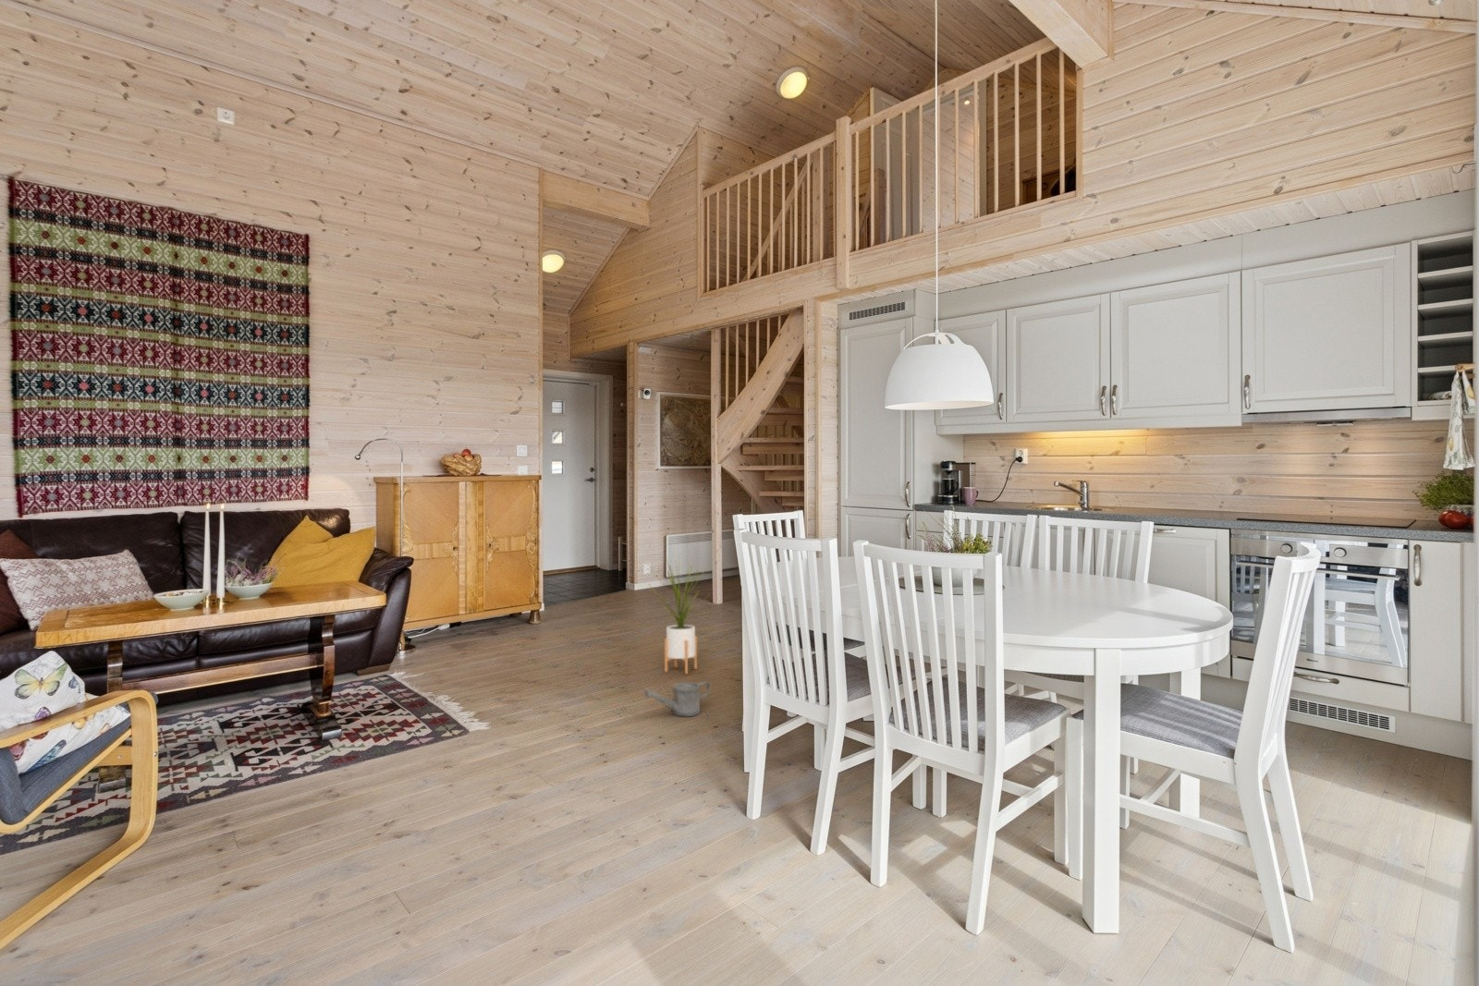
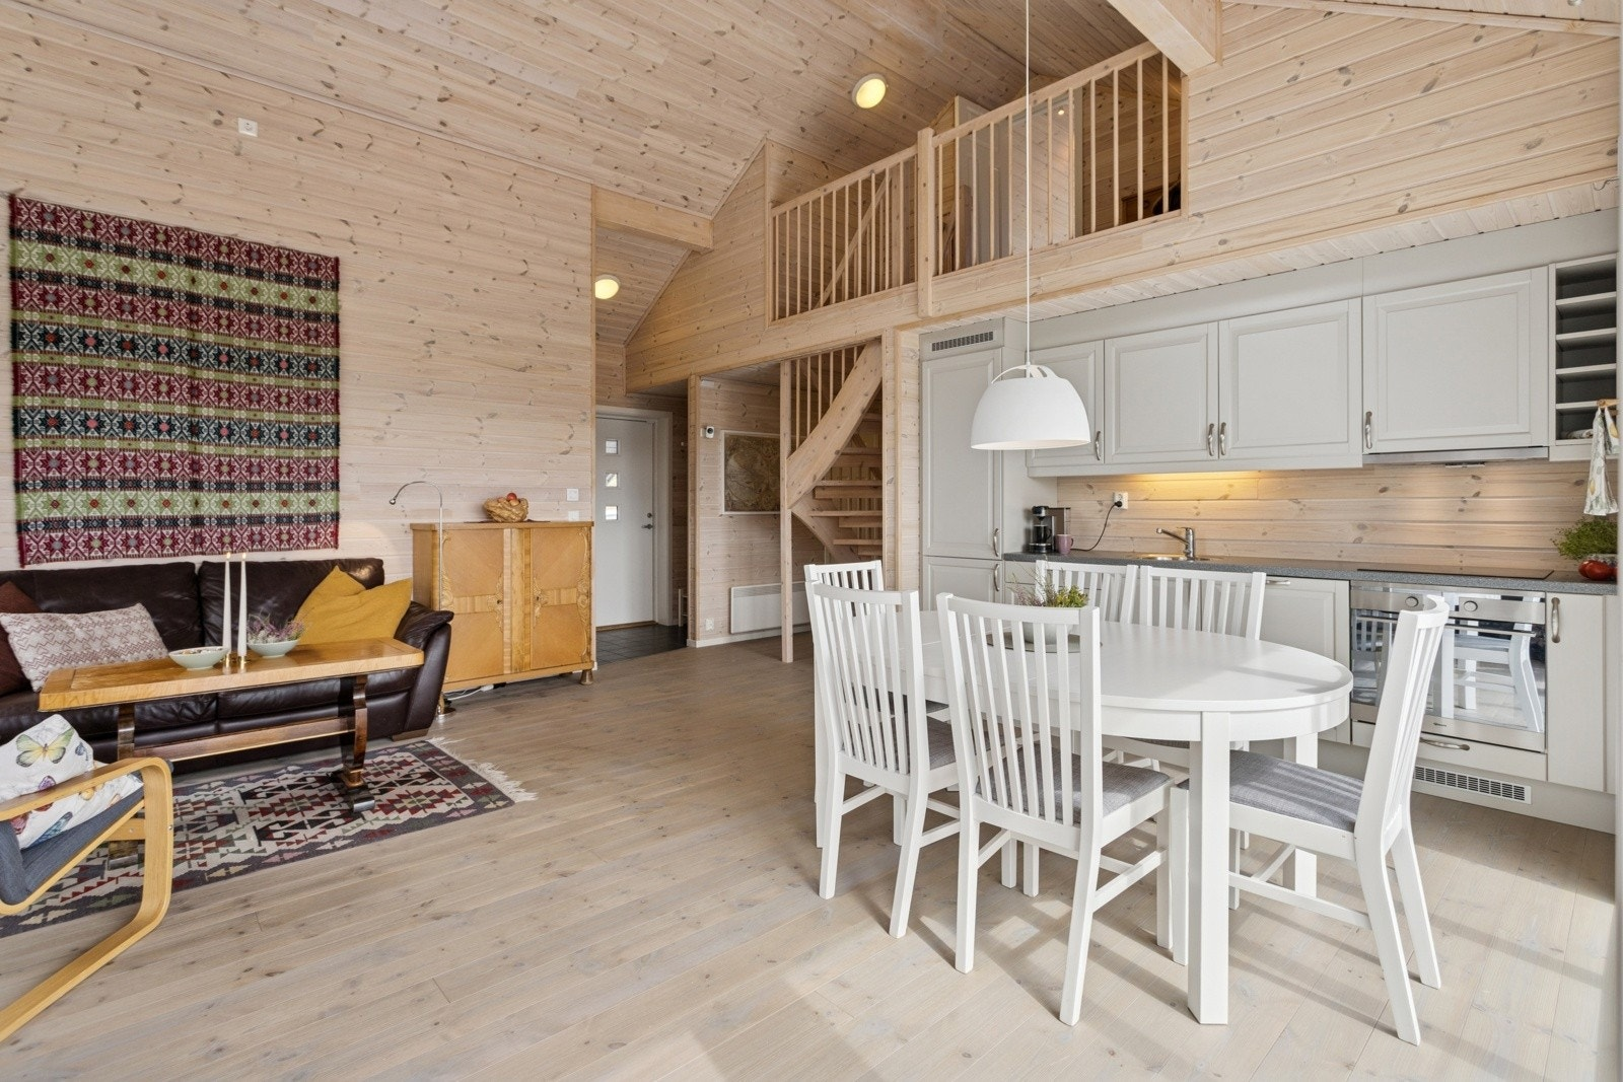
- house plant (682, 613)
- watering can (679, 698)
